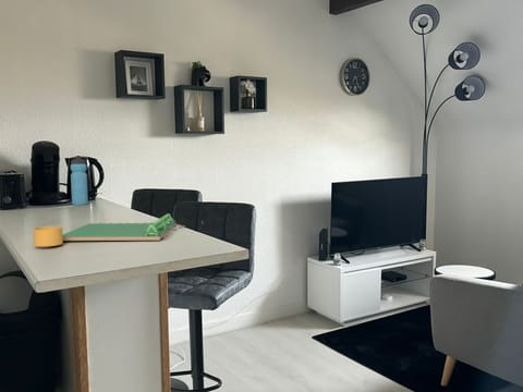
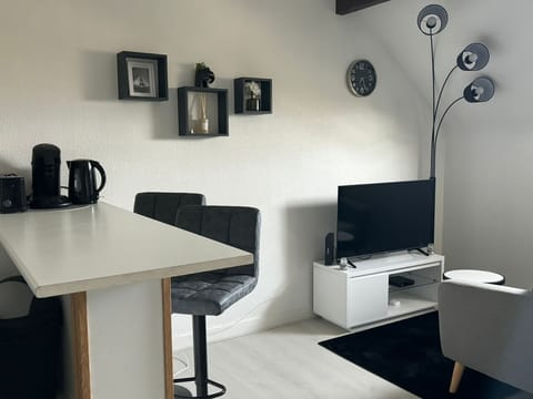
- water bottle (78, 180)
- placemat (126, 226)
